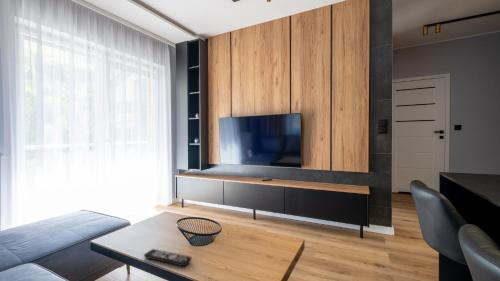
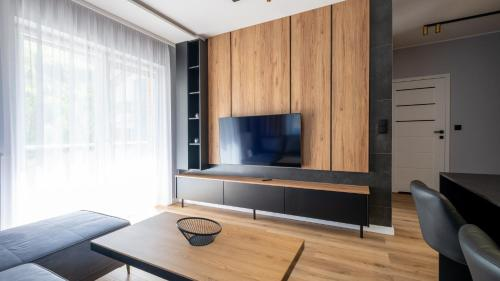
- remote control (167, 257)
